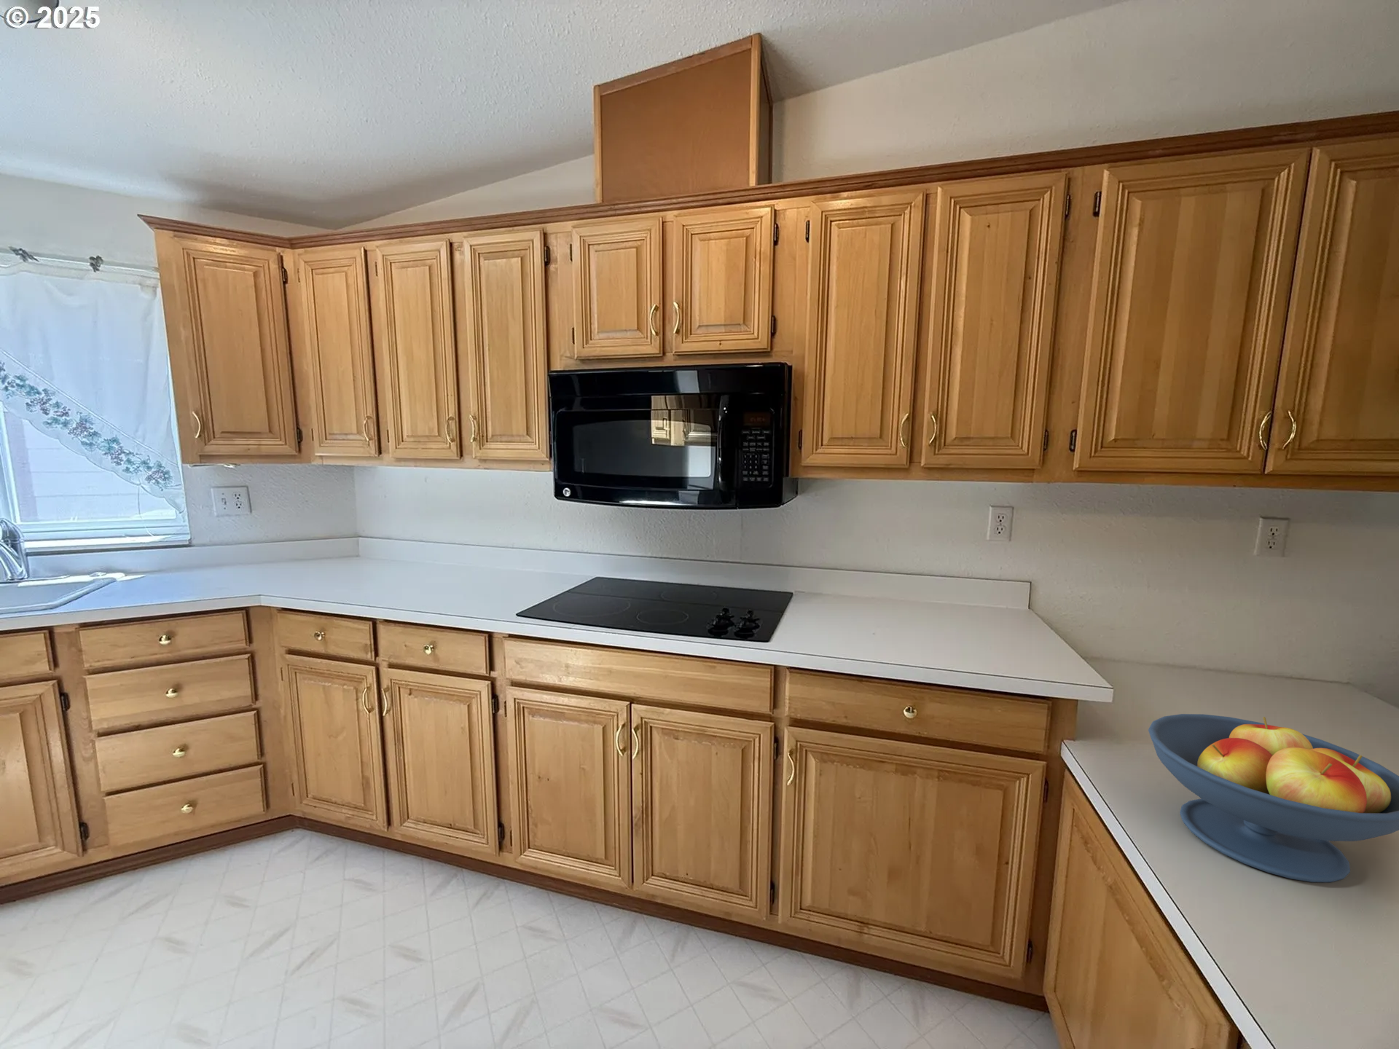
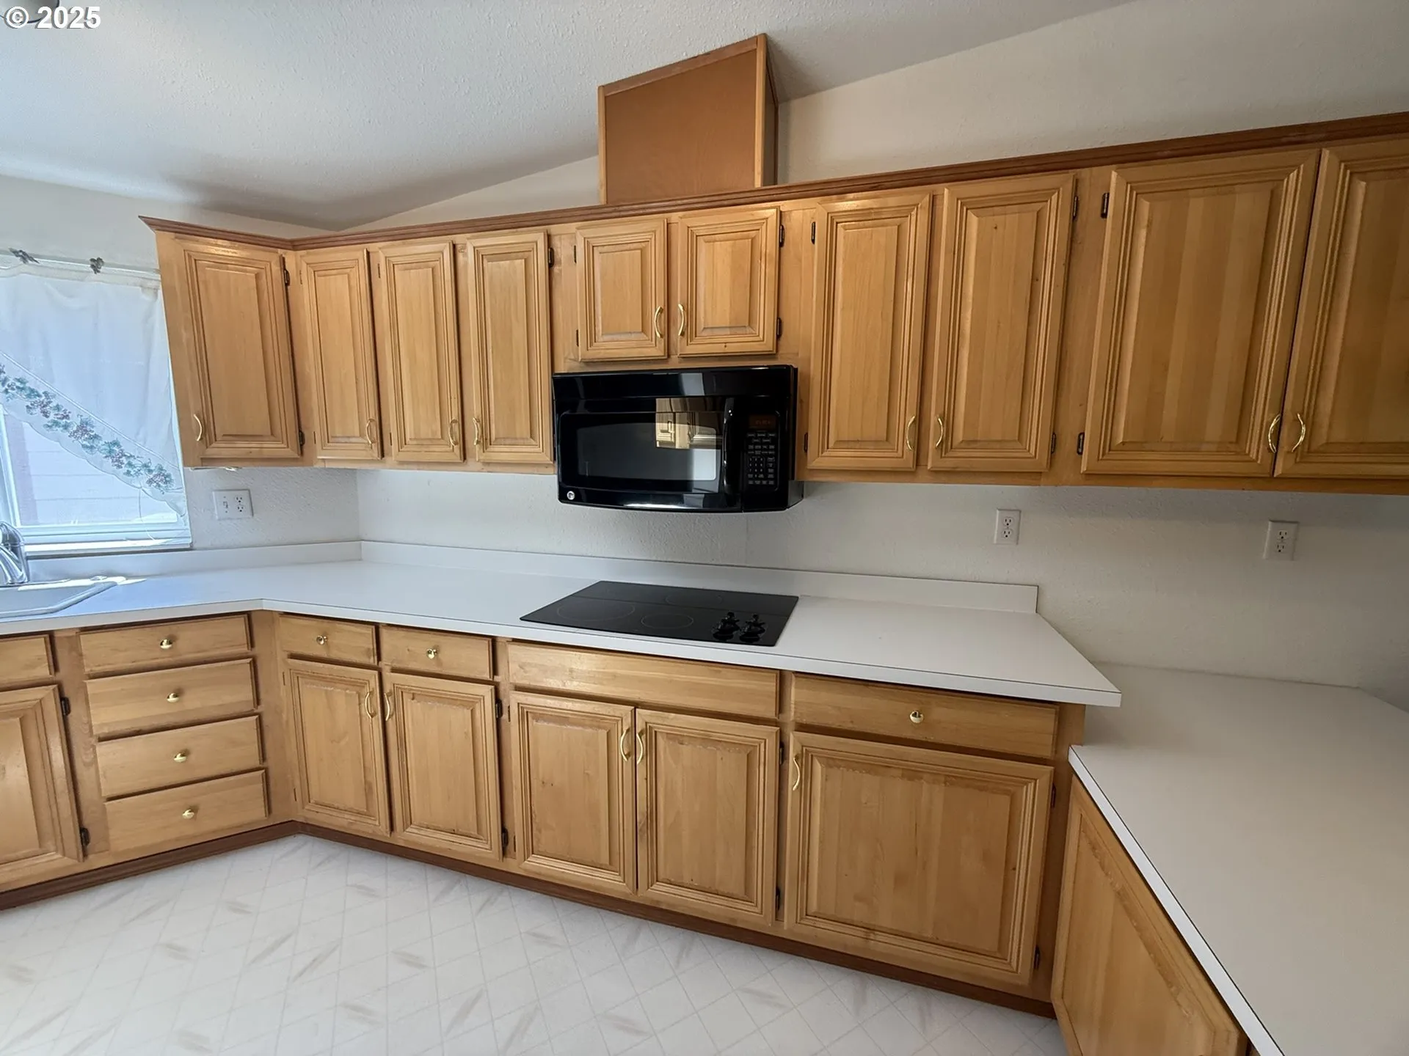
- fruit bowl (1267, 783)
